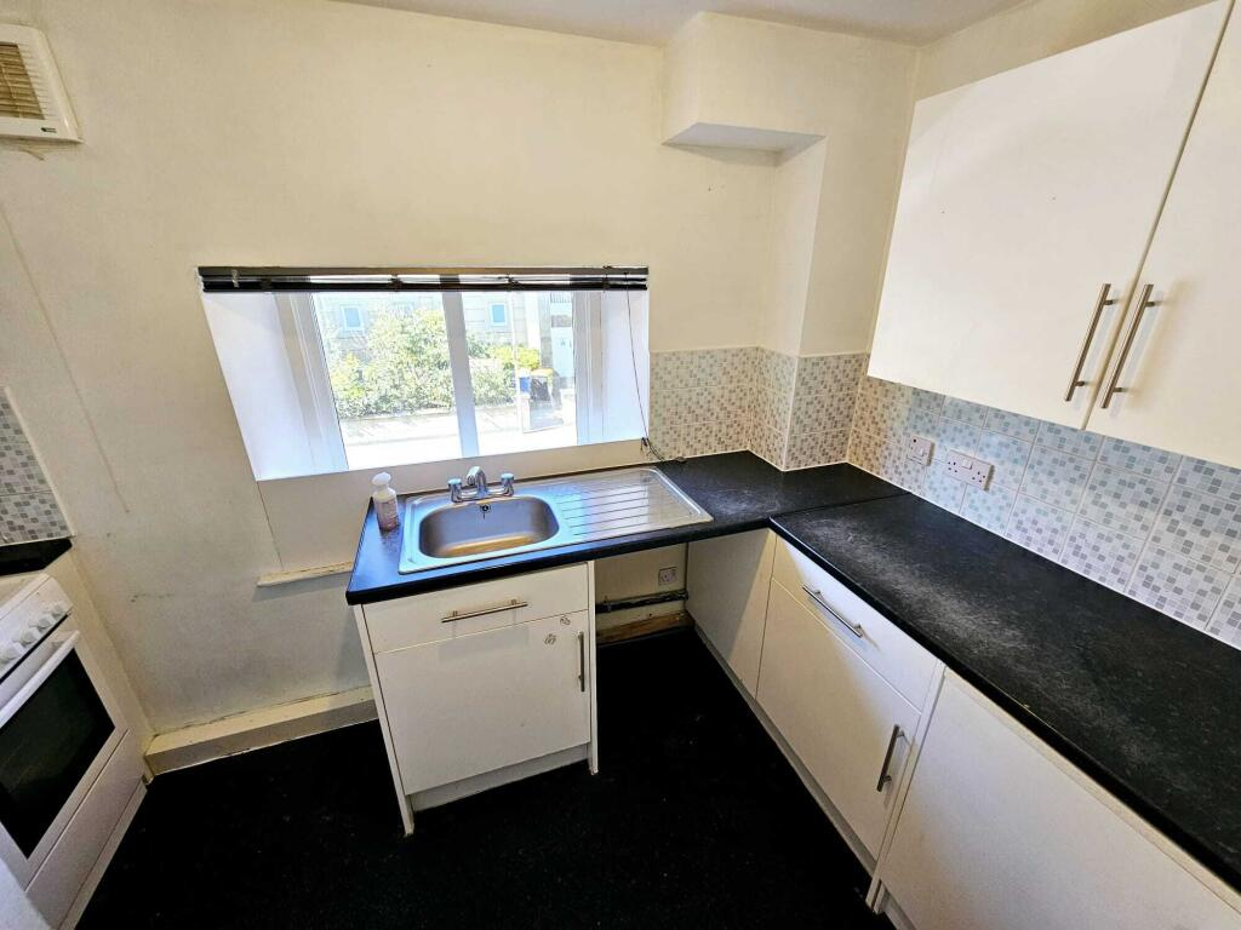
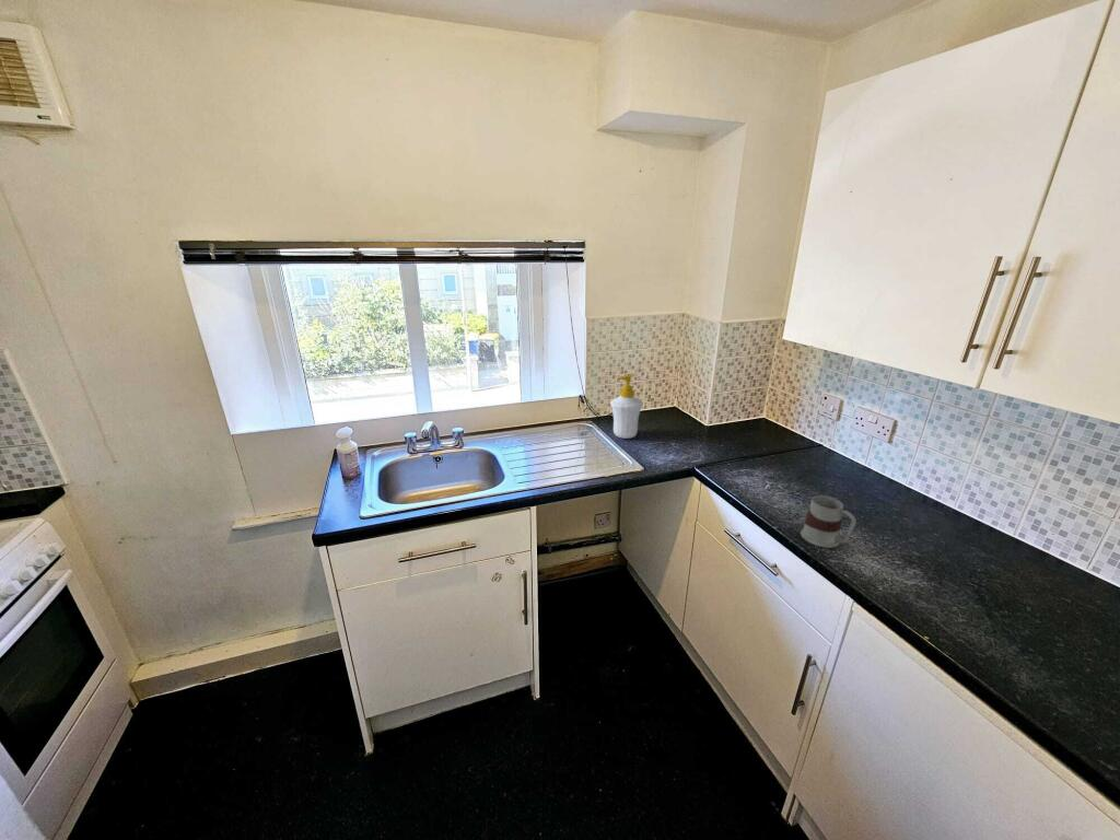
+ soap bottle (626, 406)
+ mug (829, 523)
